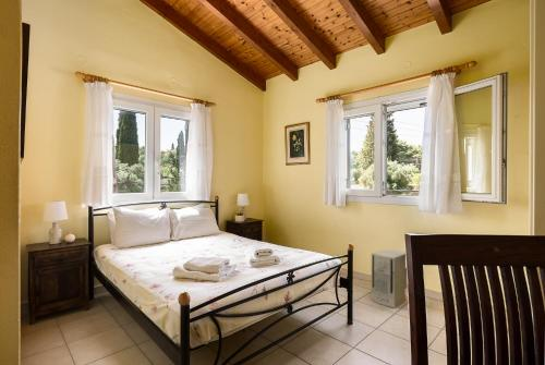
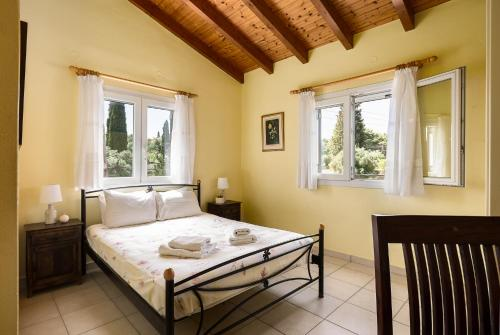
- air purifier (389, 276)
